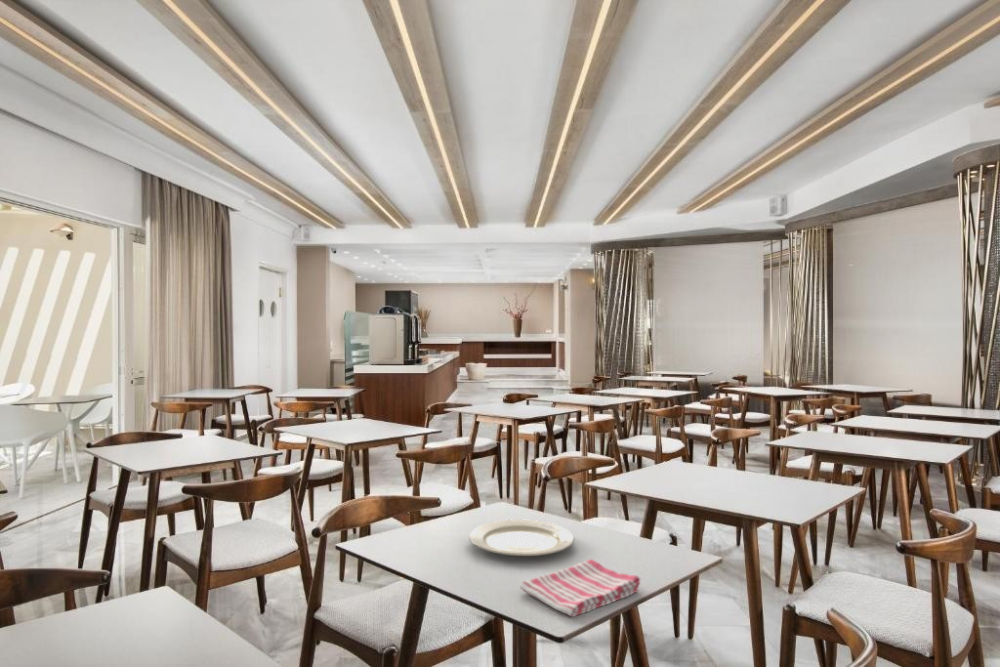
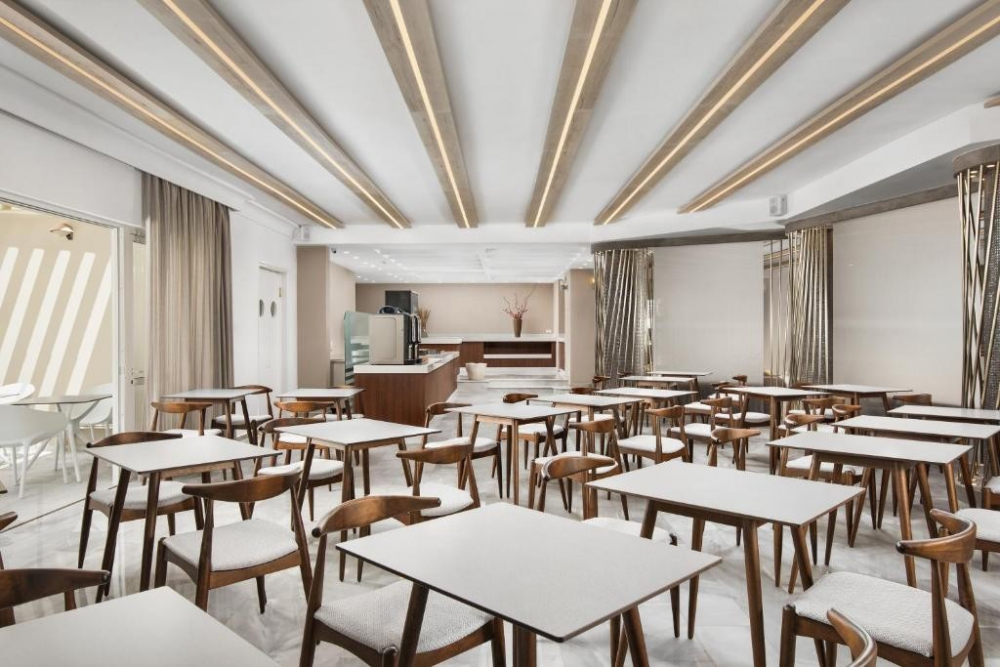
- dish towel (580, 584)
- chinaware (521, 539)
